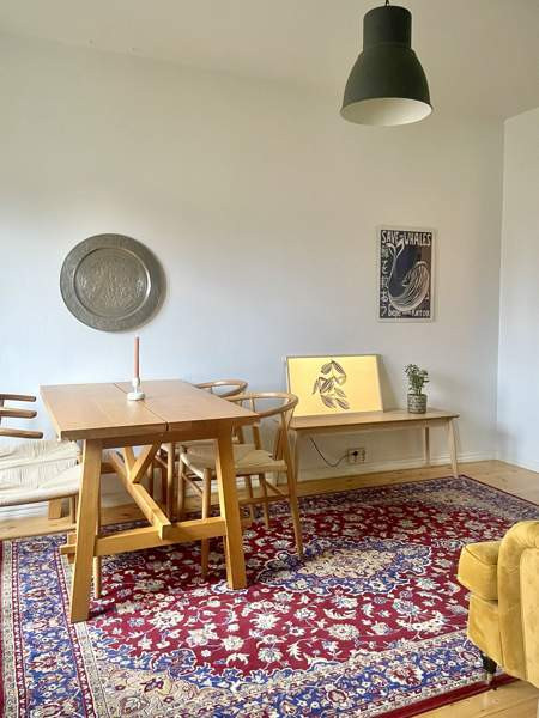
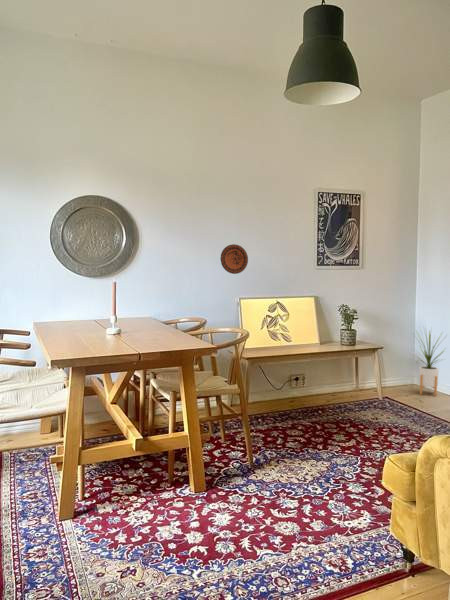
+ house plant (430, 359)
+ decorative plate (234, 259)
